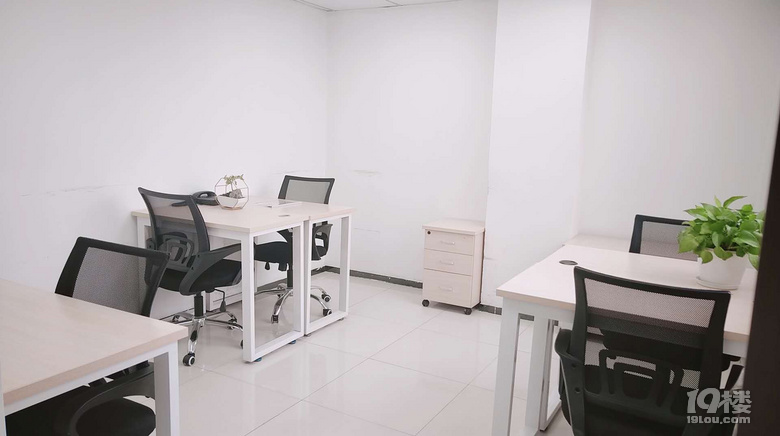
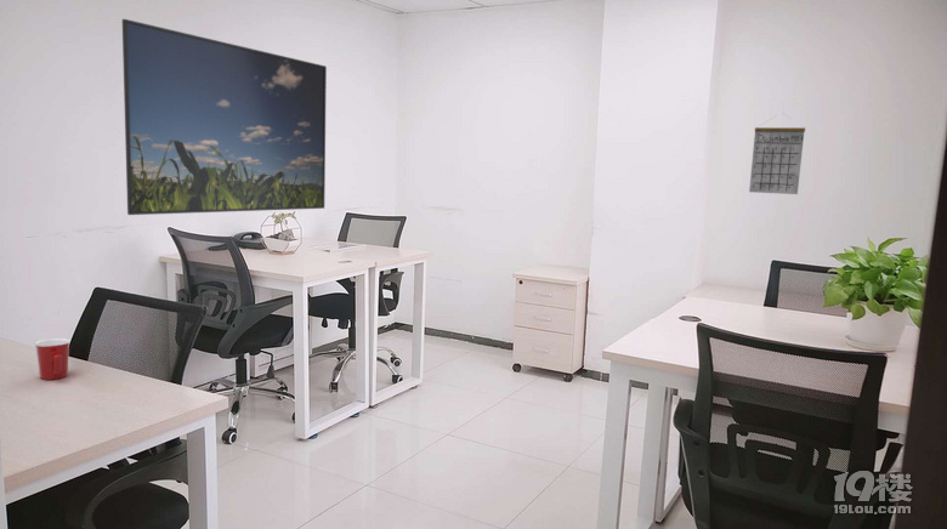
+ calendar (777, 153)
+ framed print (240, 130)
+ mug (53, 360)
